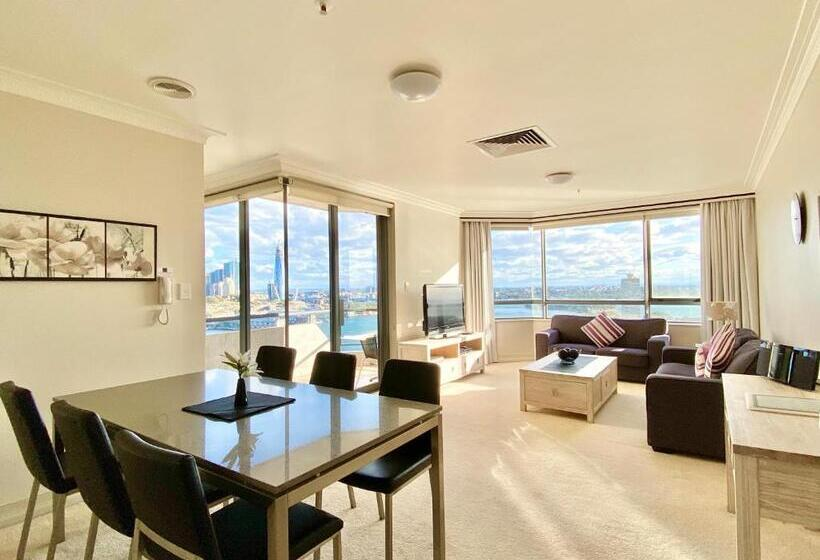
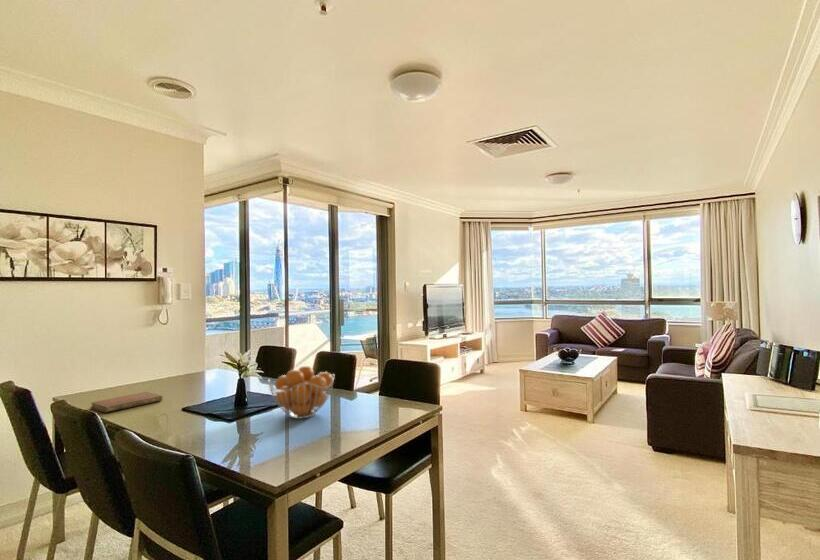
+ fruit basket (302, 391)
+ notebook (127, 401)
